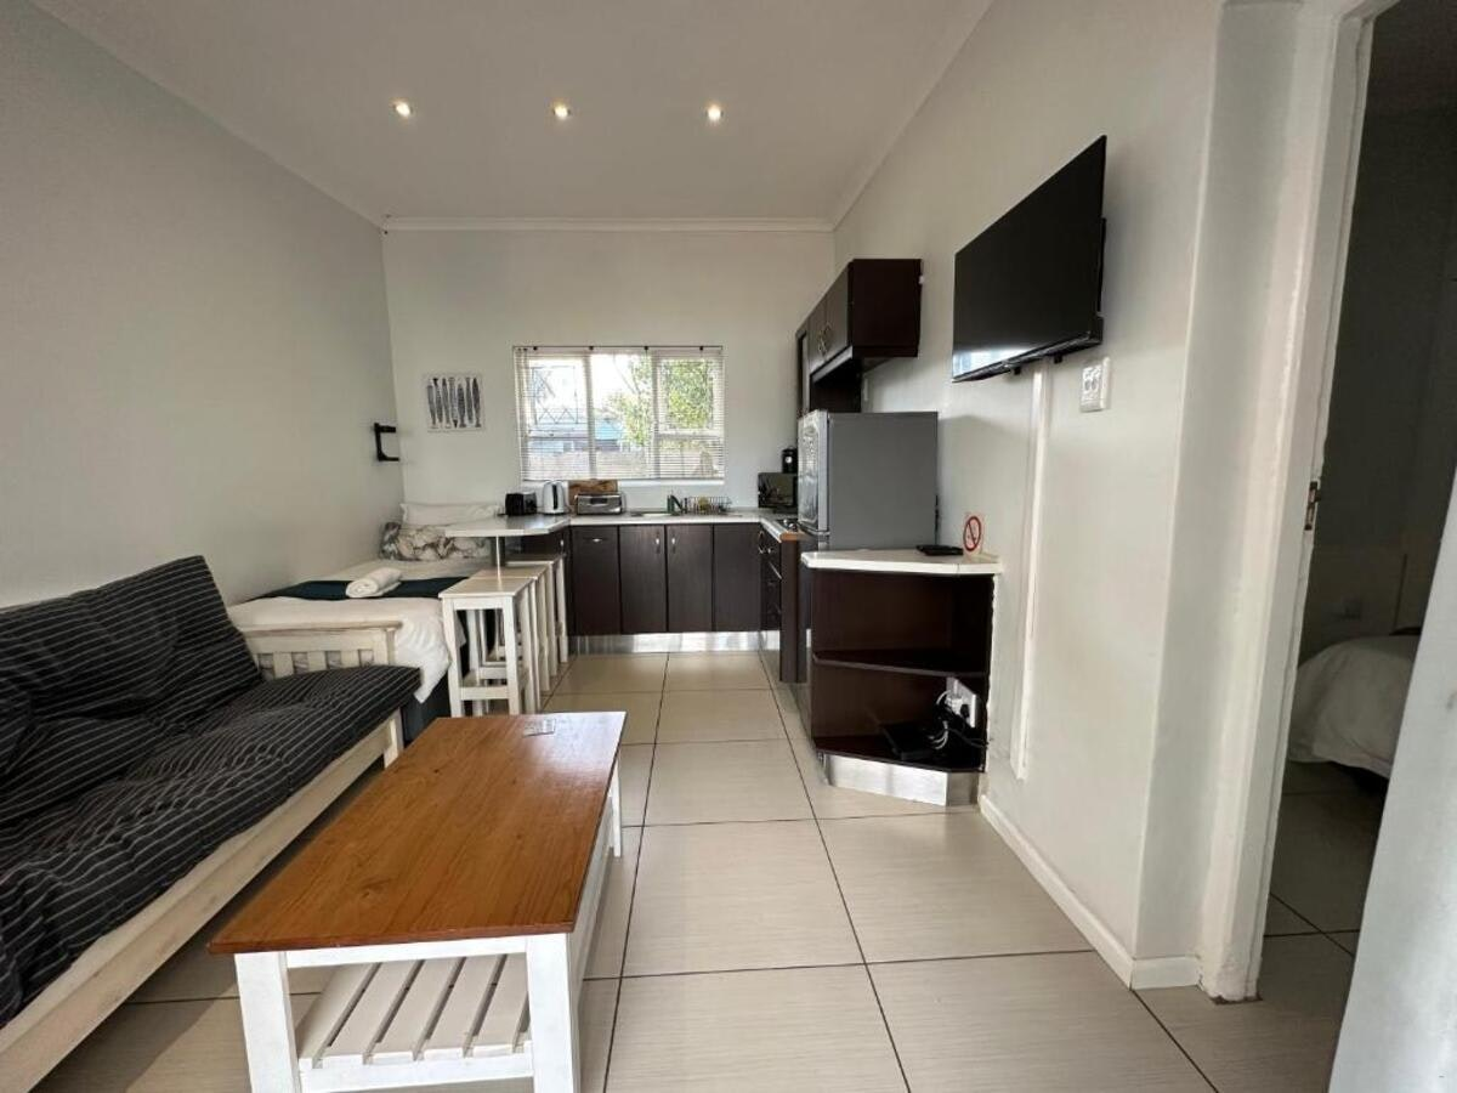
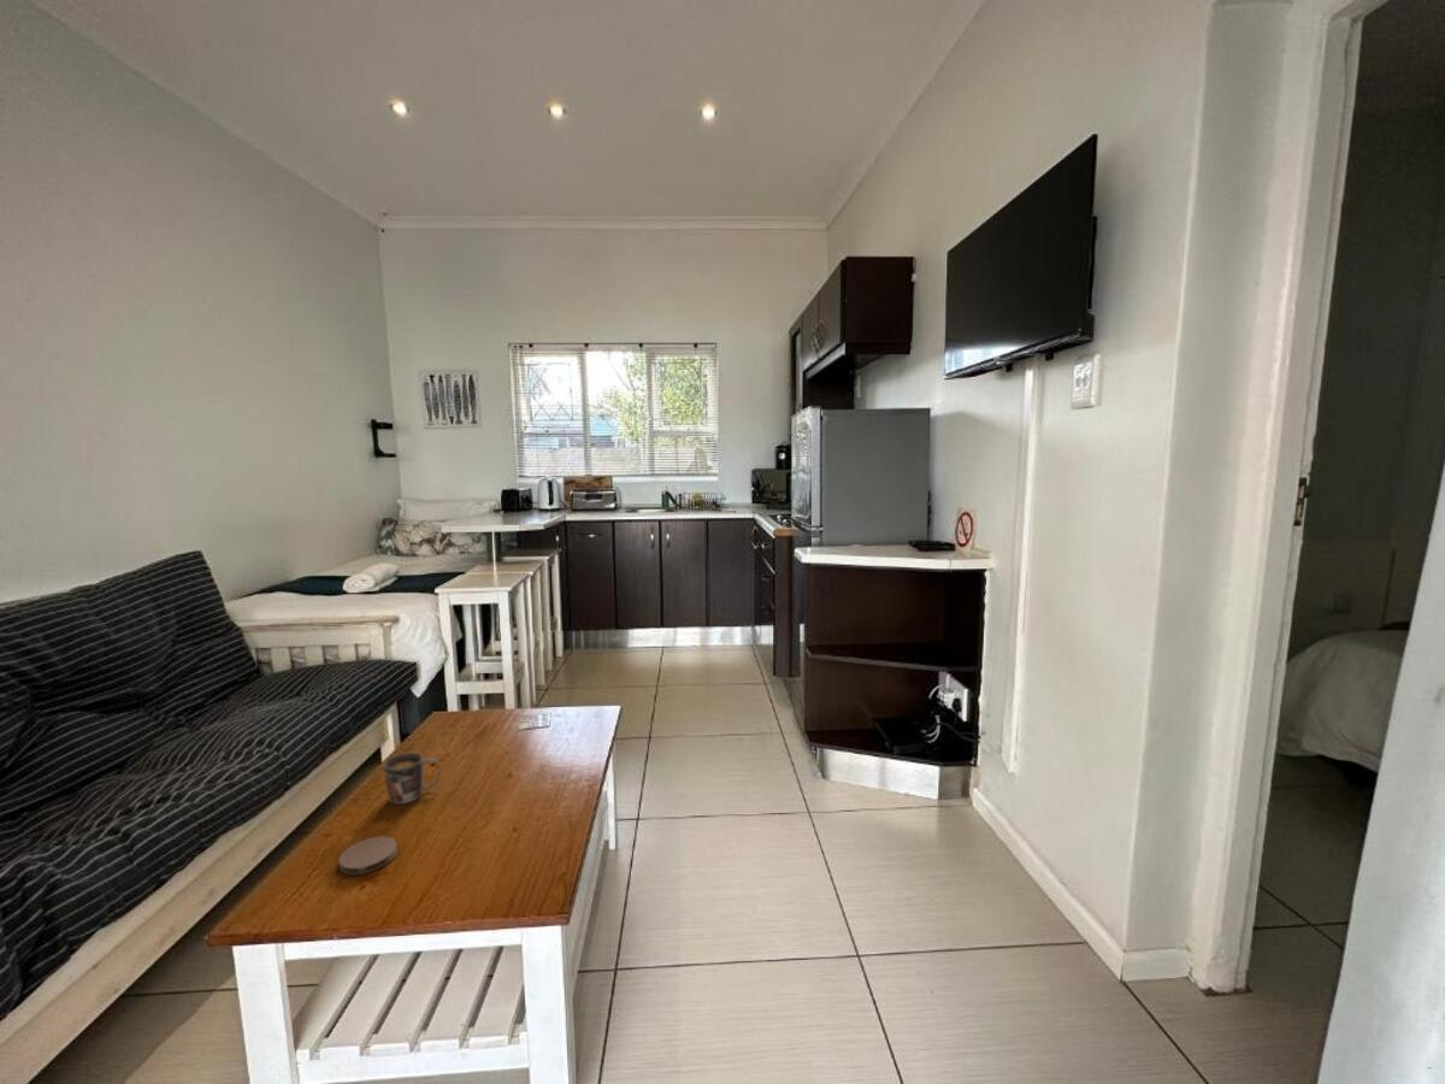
+ mug (413, 776)
+ coaster (368, 854)
